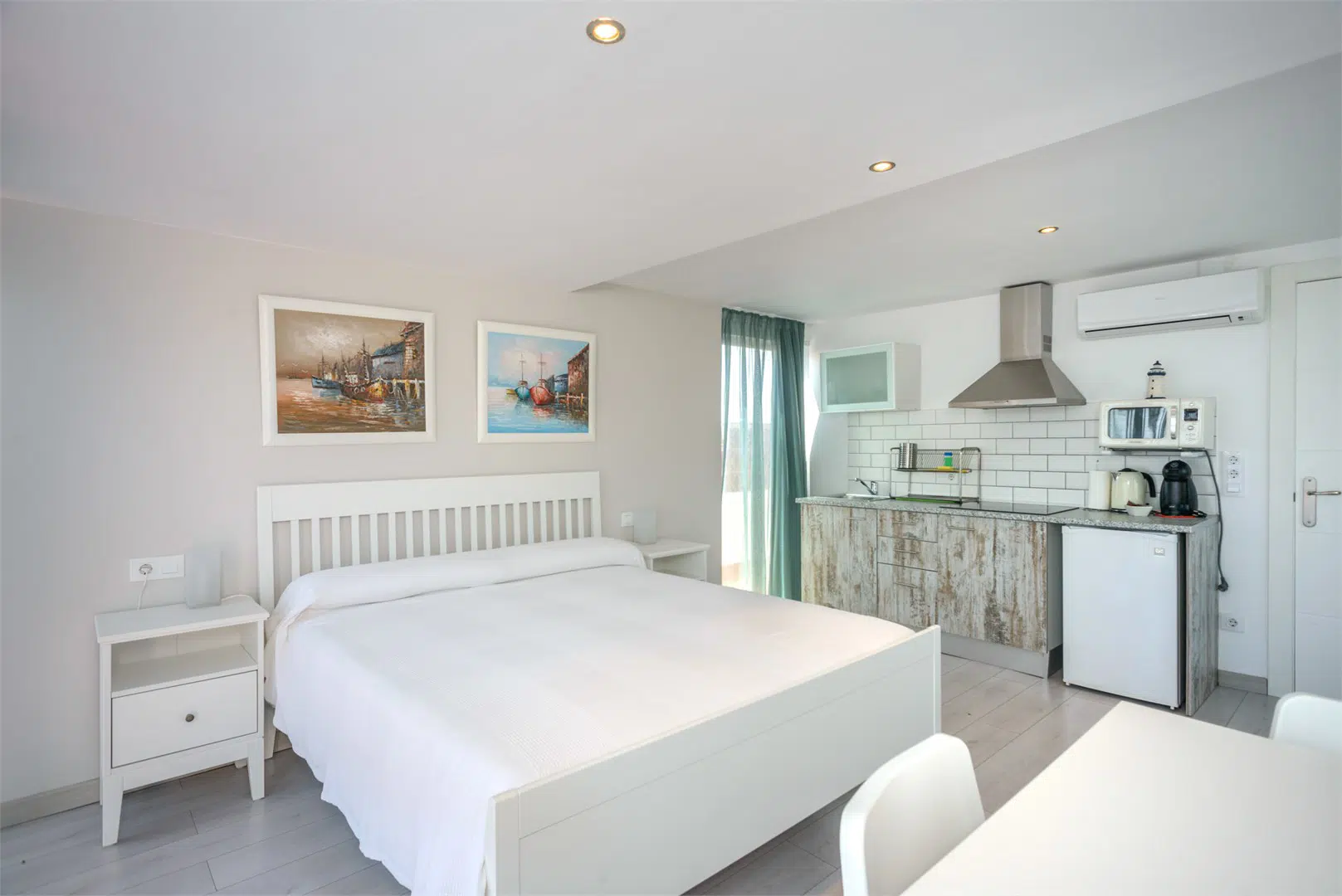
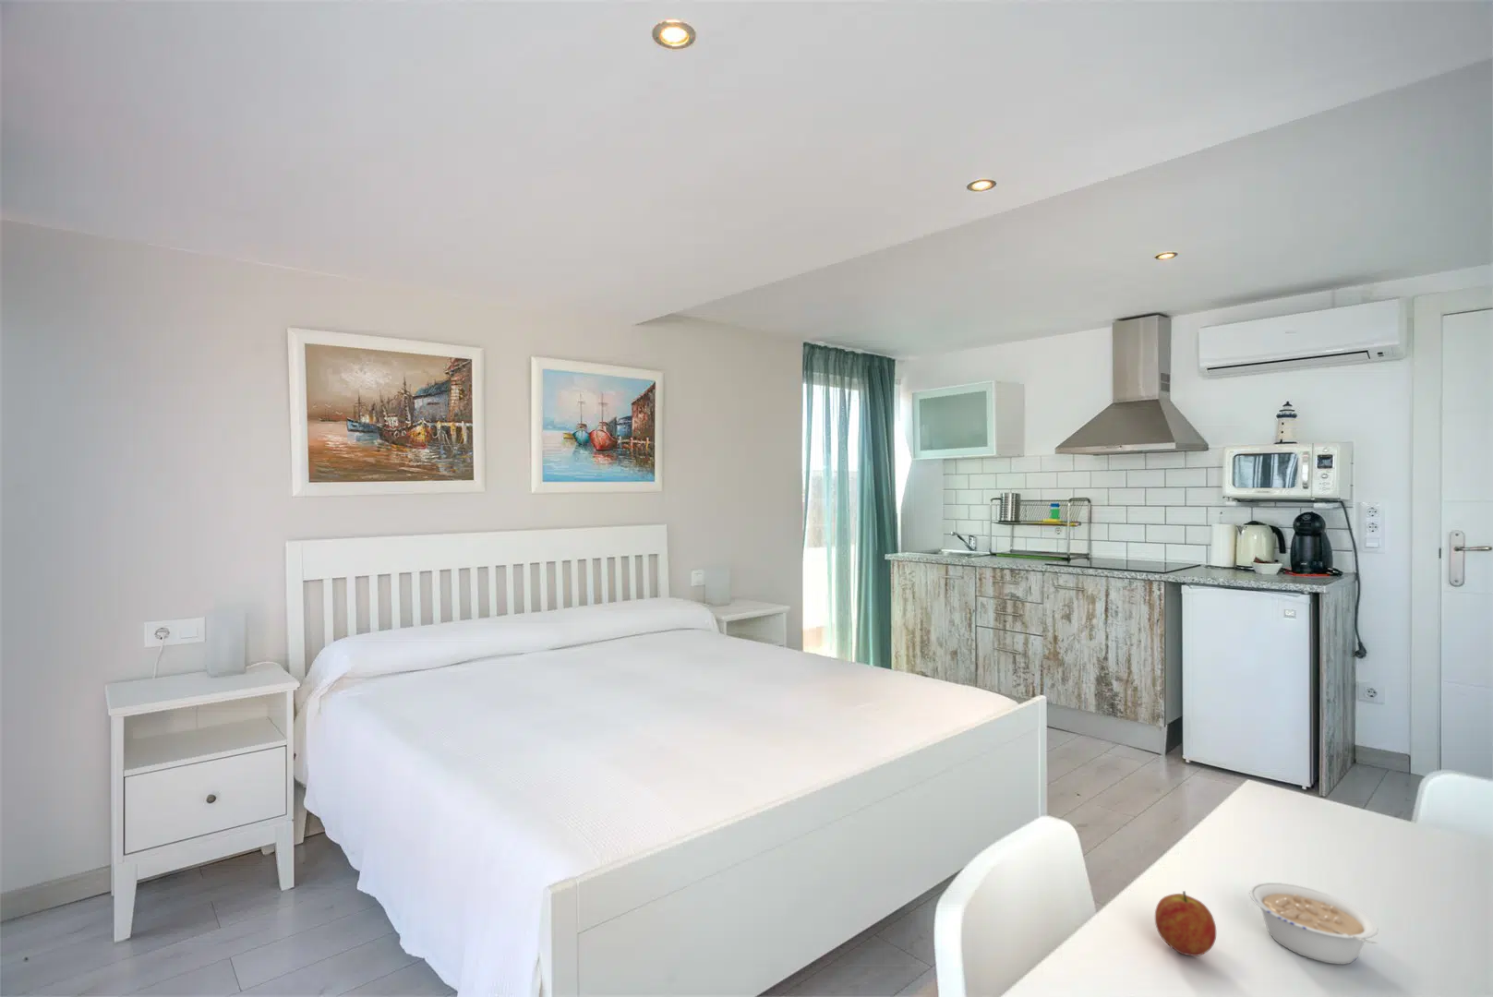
+ legume (1316, 924)
+ fruit (1185, 920)
